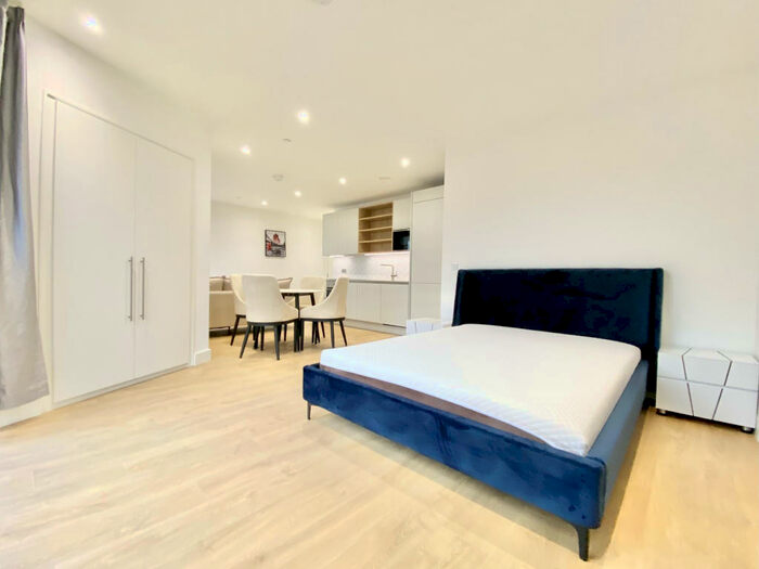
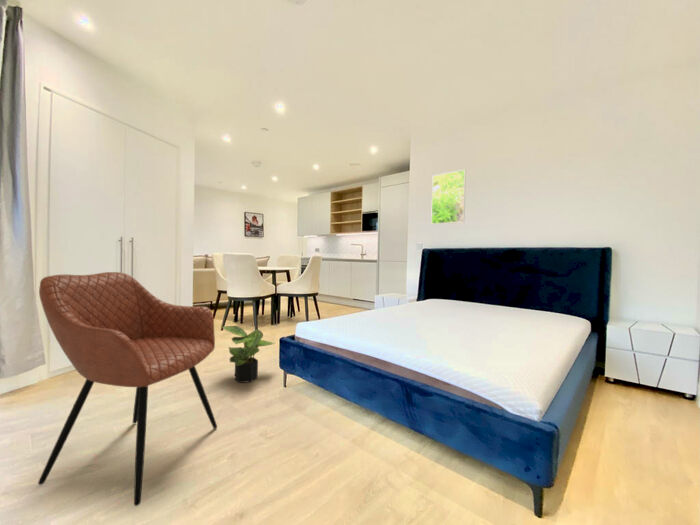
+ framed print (447, 198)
+ potted plant (245, 351)
+ armchair (136, 365)
